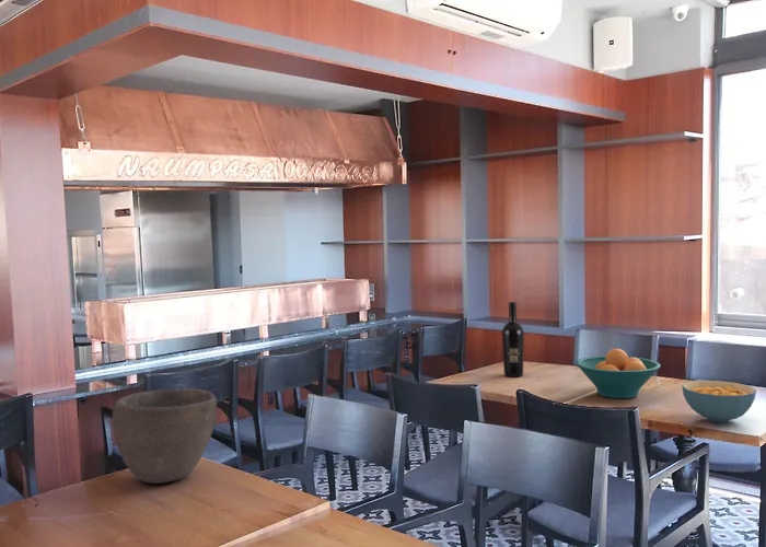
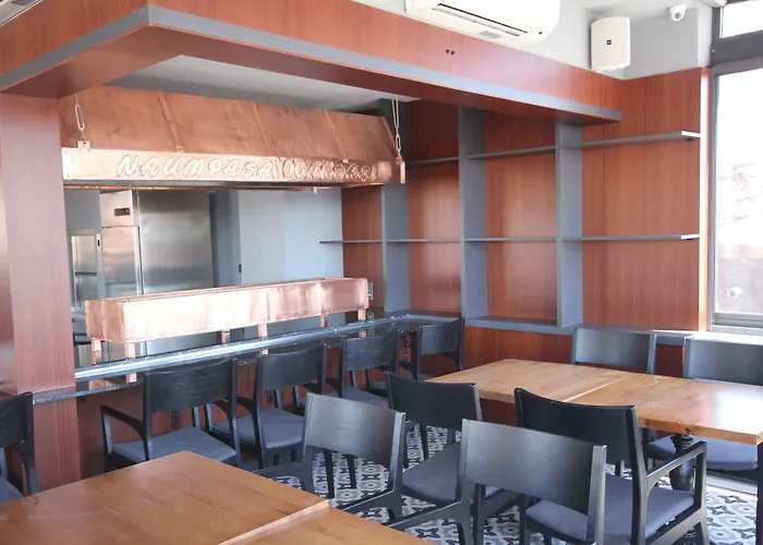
- bowl (166, 437)
- fruit bowl (617, 371)
- wine bottle (512, 338)
- cereal bowl (718, 404)
